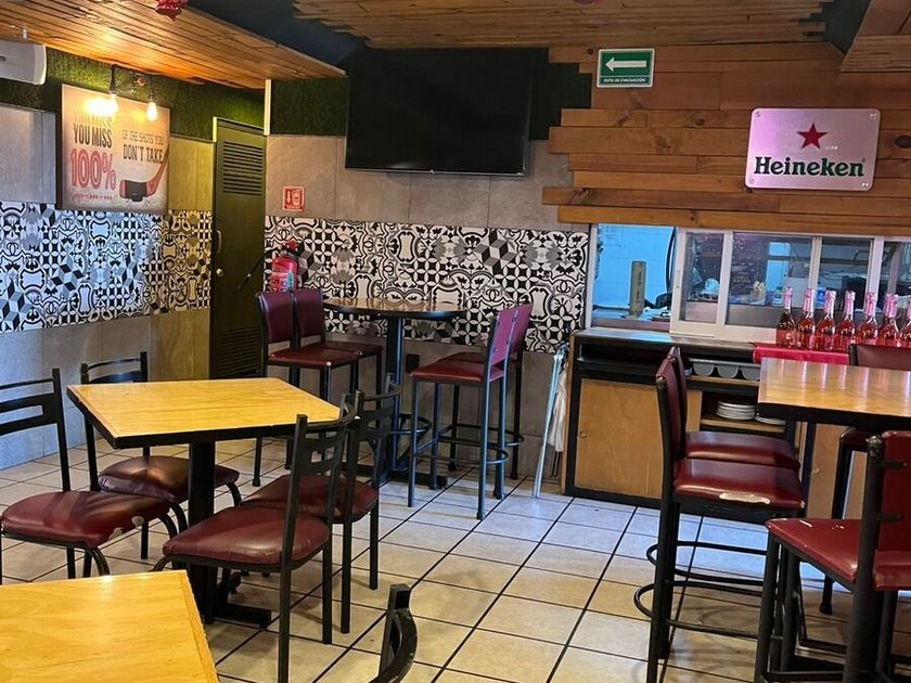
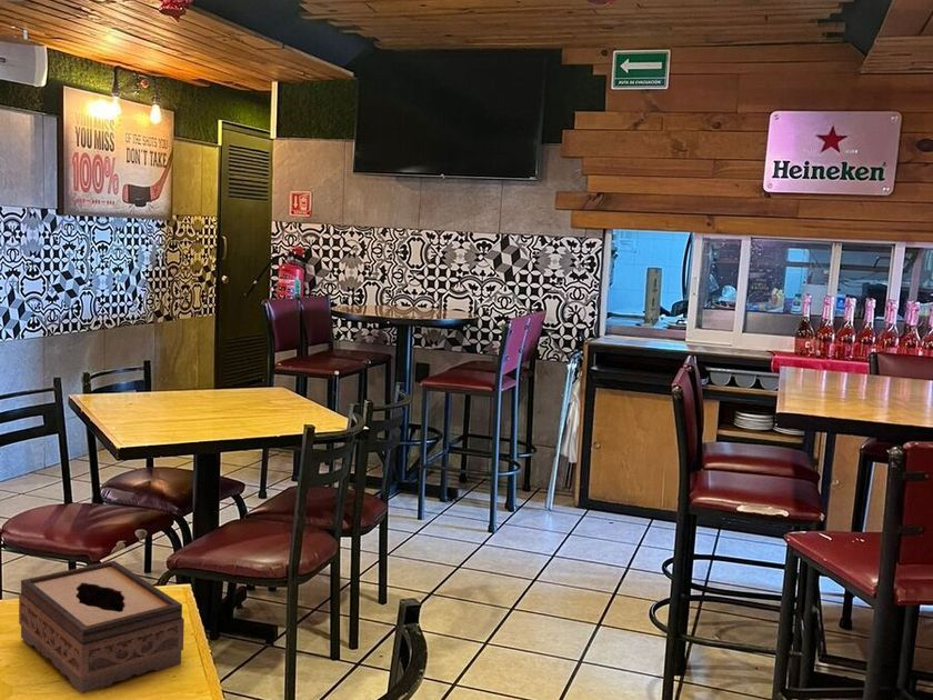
+ tissue box (99, 621)
